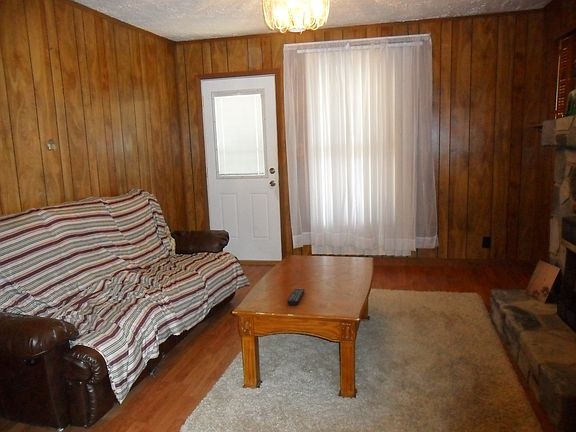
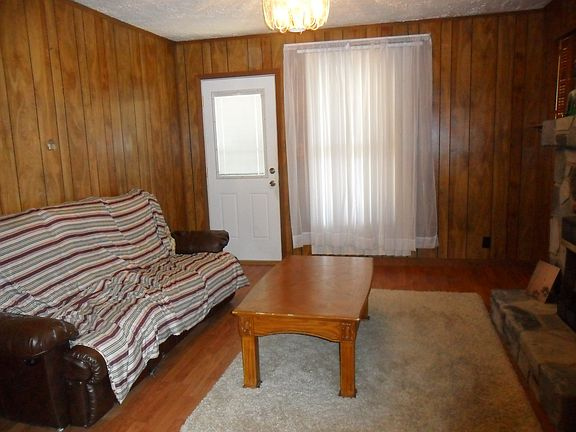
- remote control (296, 296)
